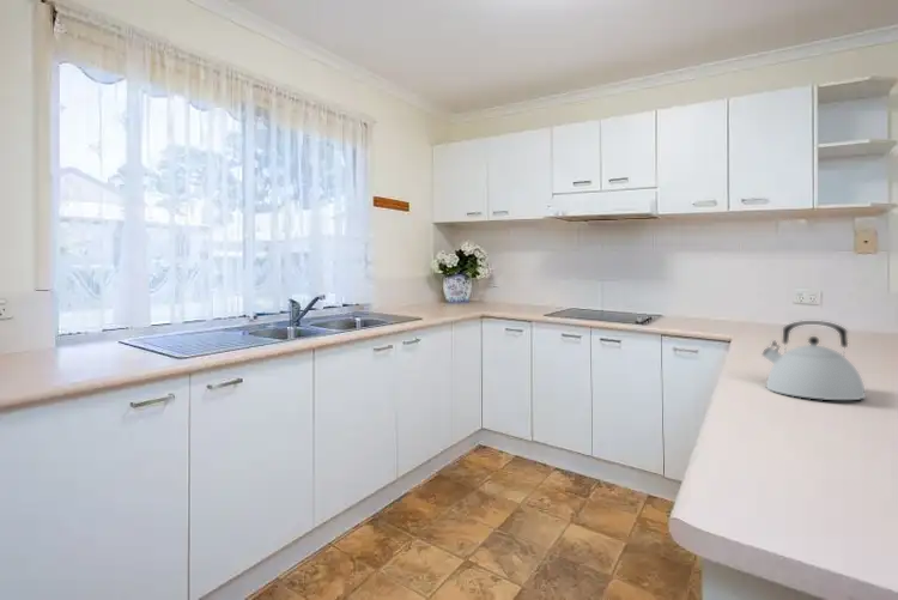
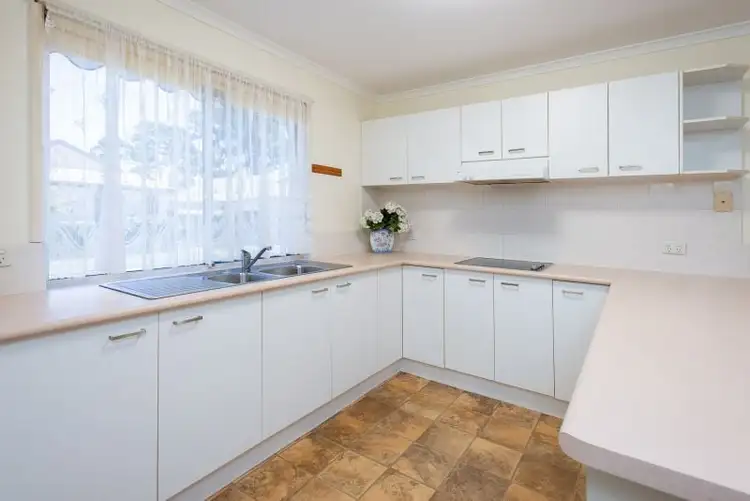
- kettle (811, 356)
